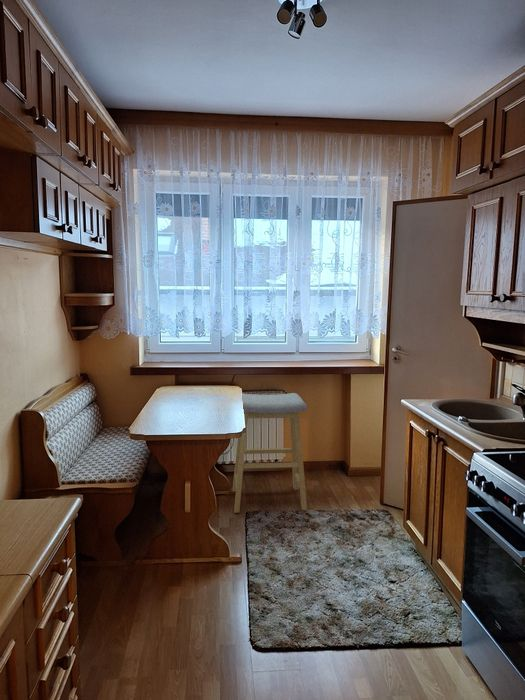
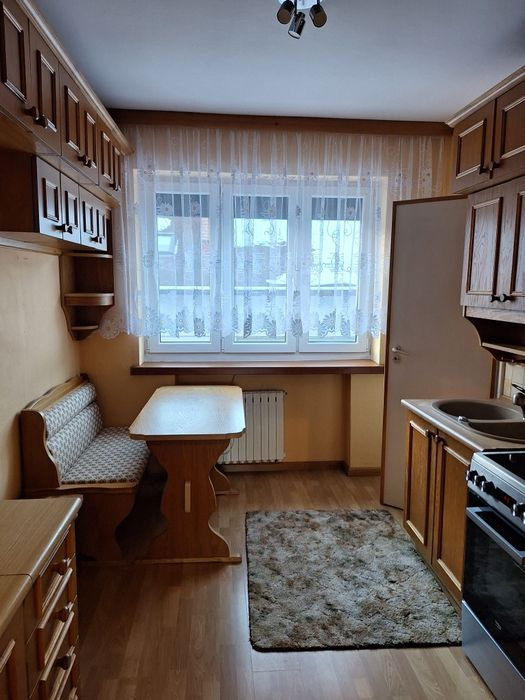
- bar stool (268, 449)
